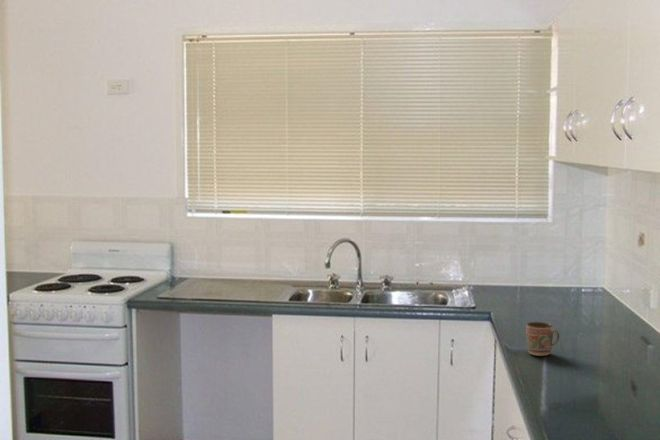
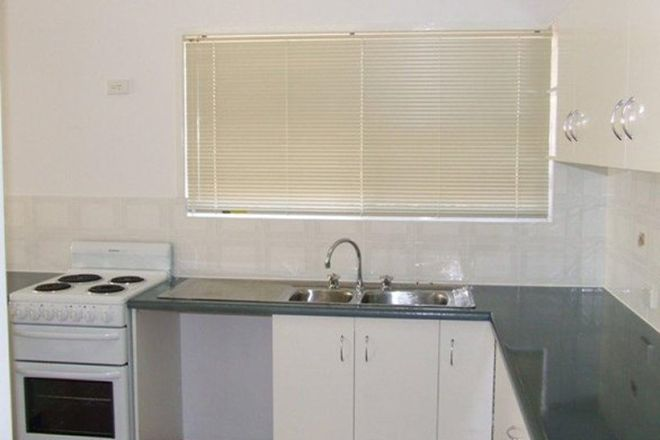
- mug (540, 339)
